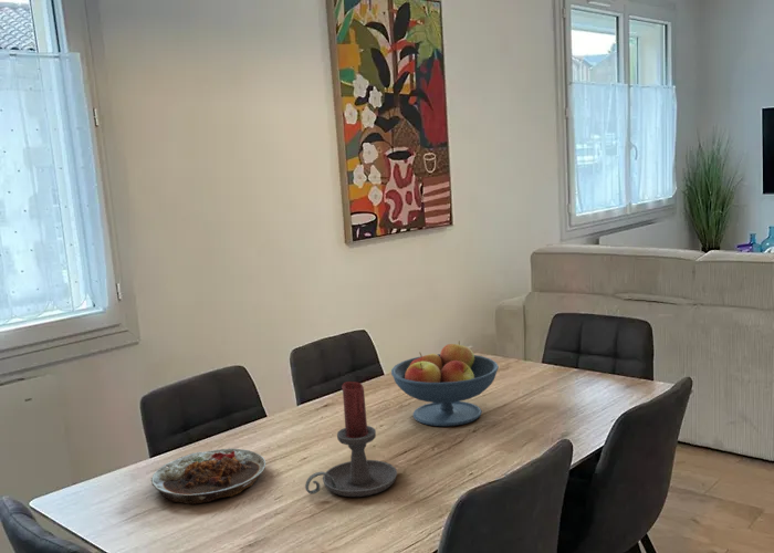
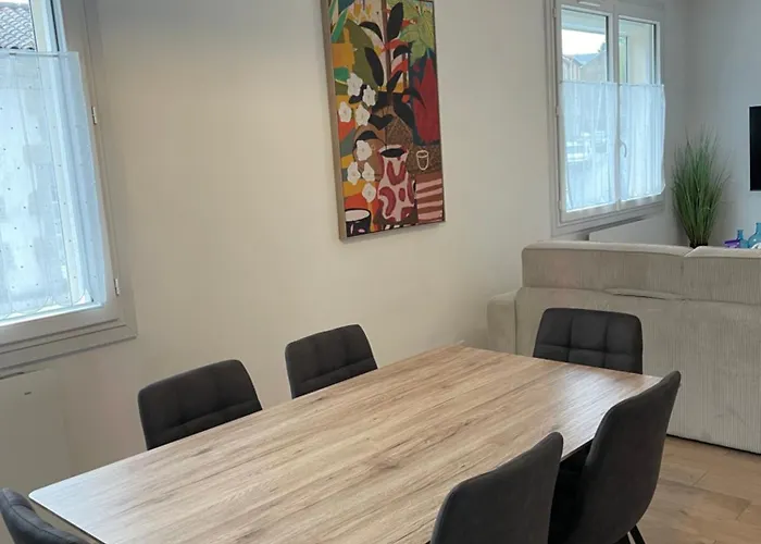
- plate (209, 470)
- fruit bowl (444, 383)
- candle holder (346, 436)
